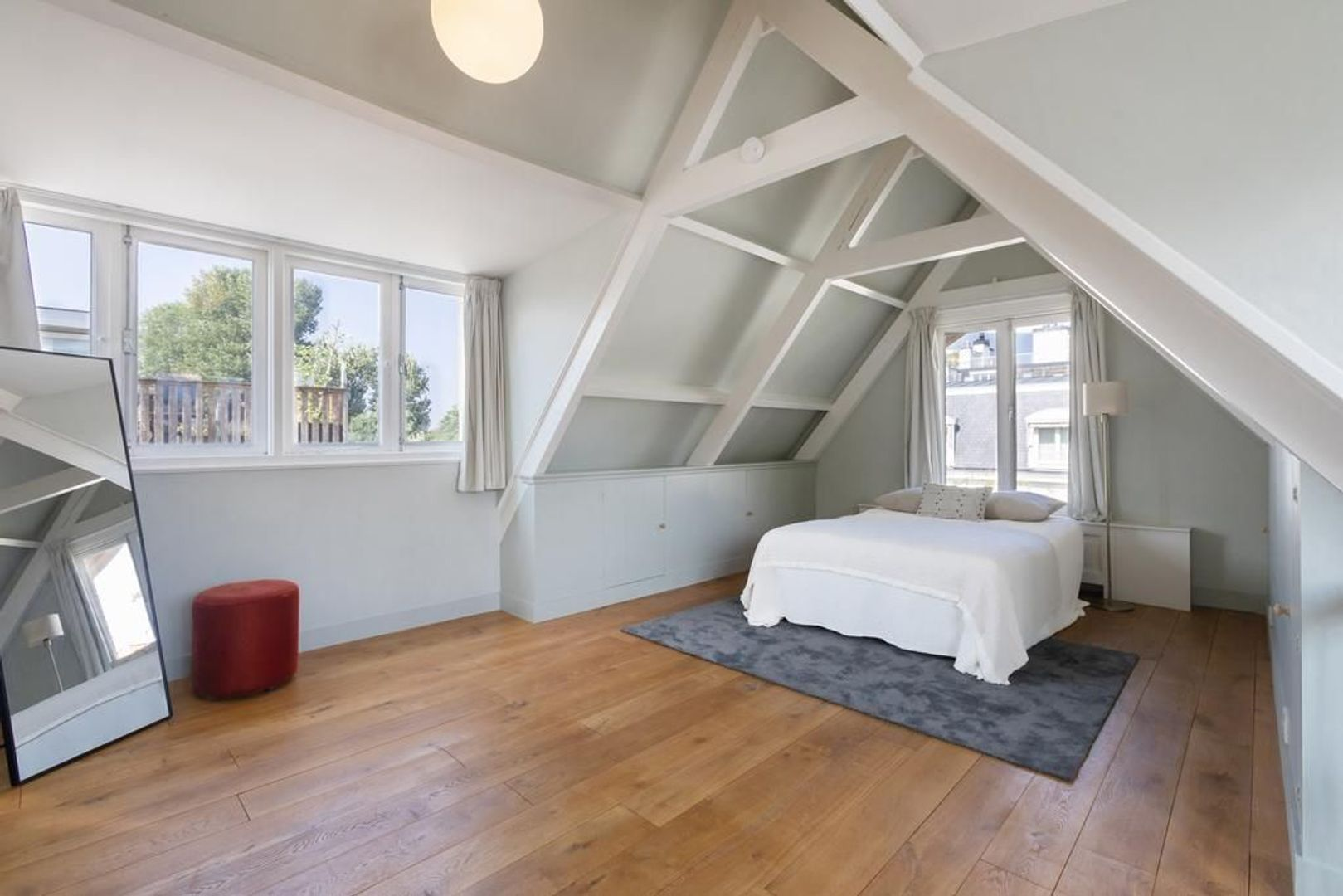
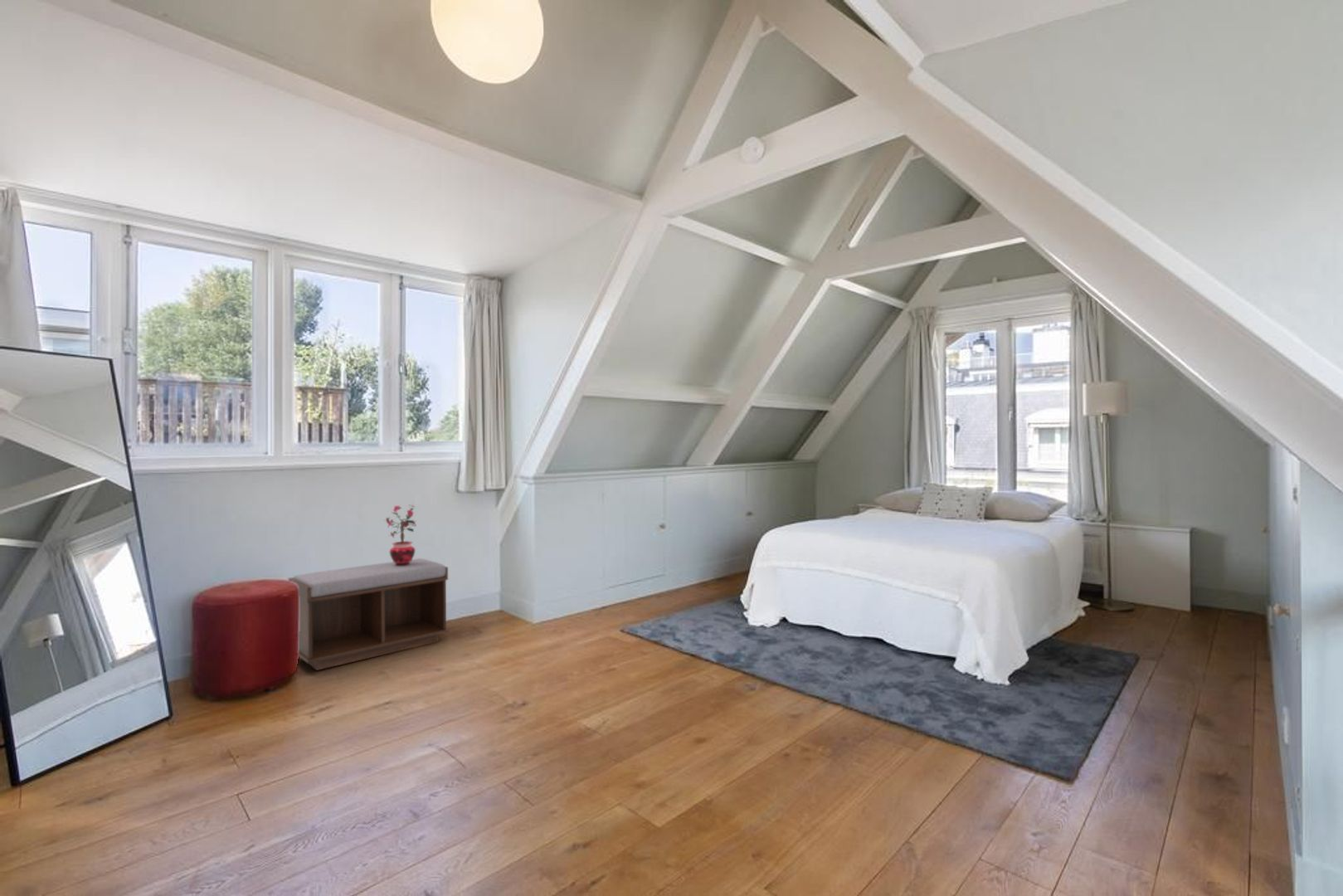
+ bench (372, 608)
+ potted plant (402, 533)
